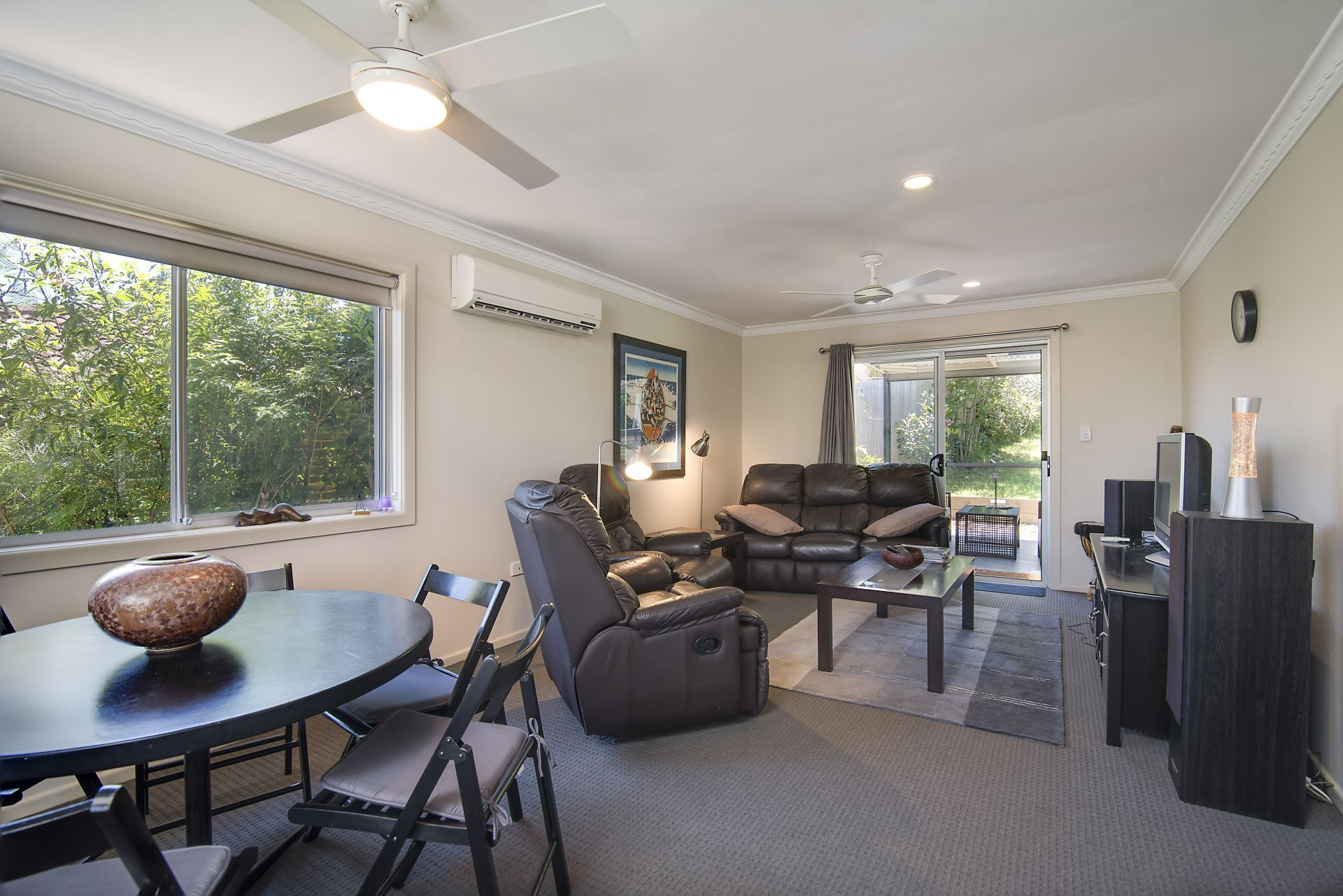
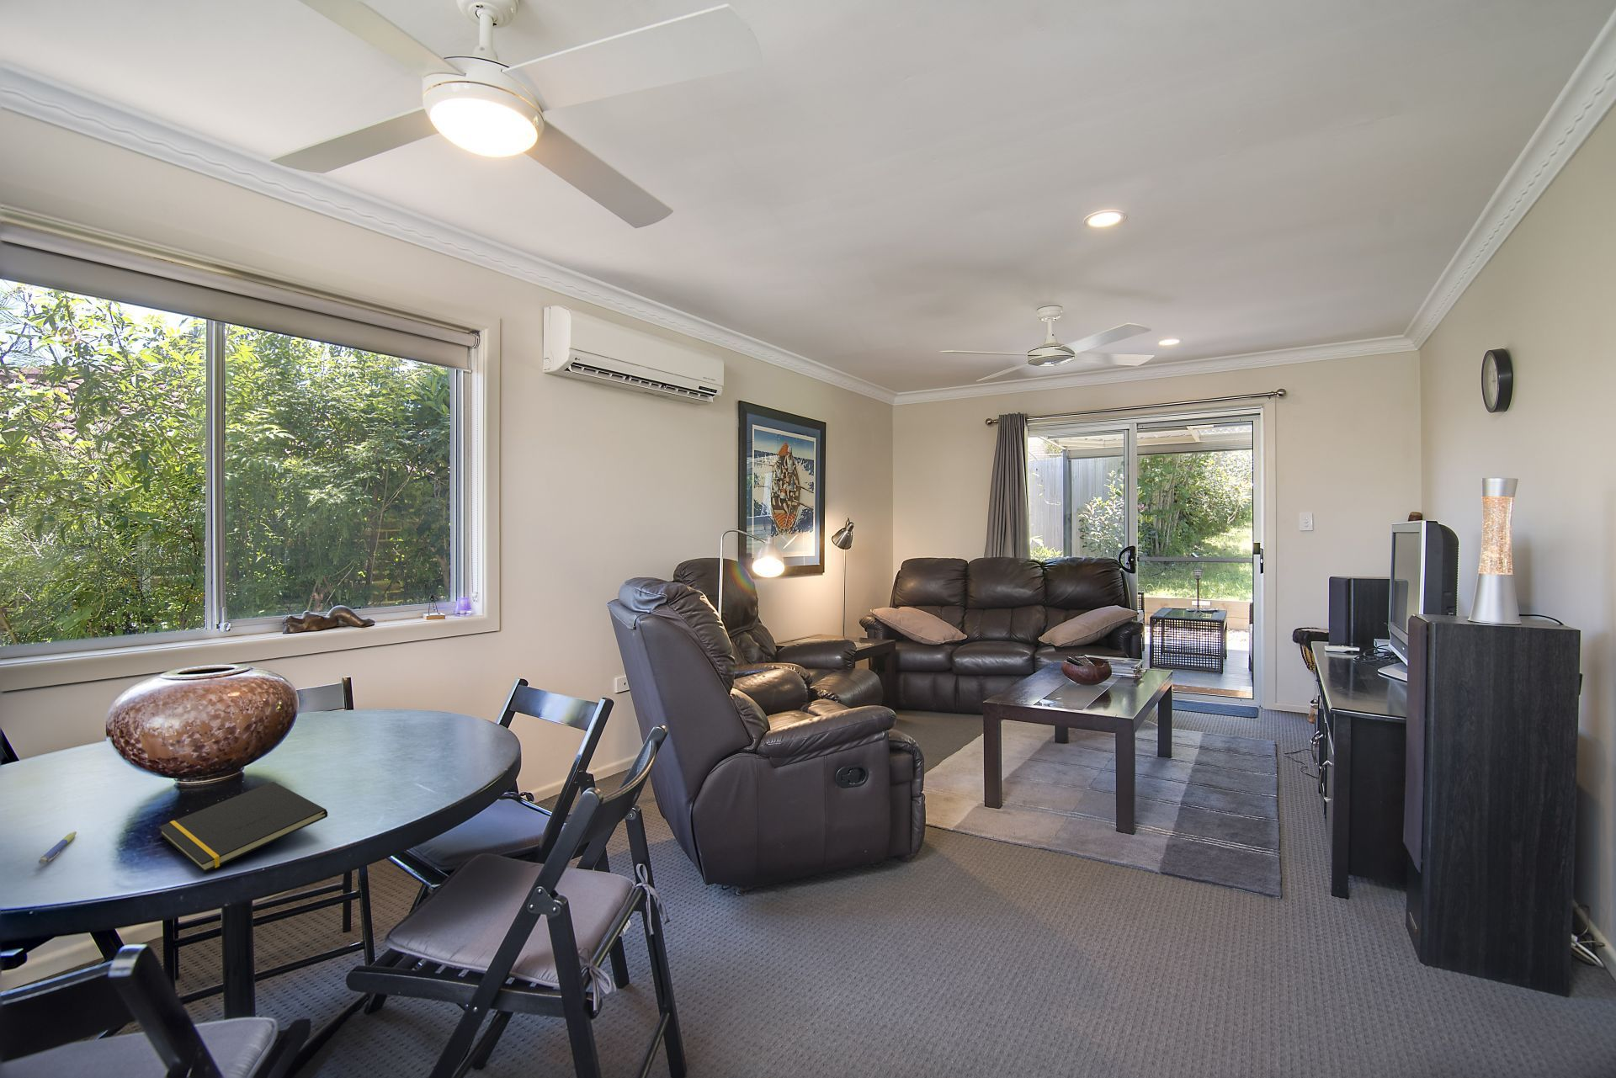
+ notepad (242, 822)
+ pen (59, 846)
